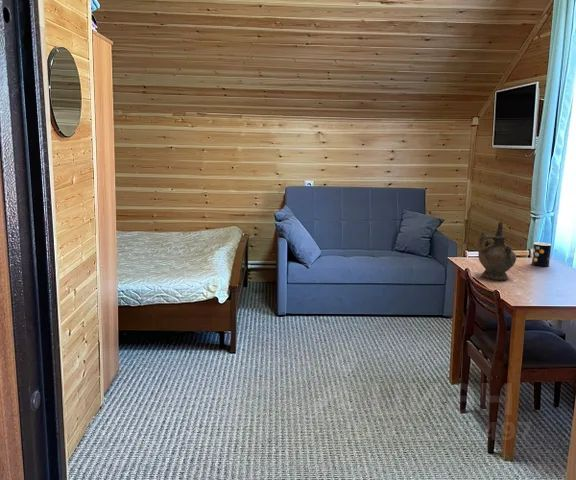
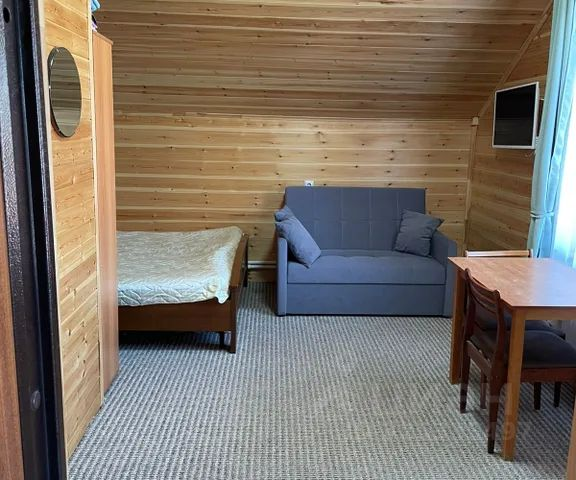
- ceremonial vessel (495, 250)
- mug (541, 253)
